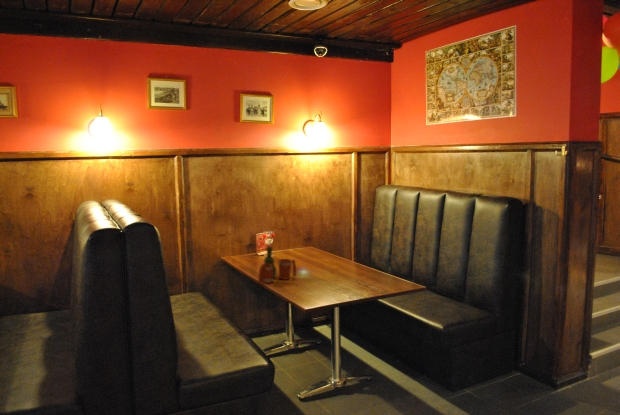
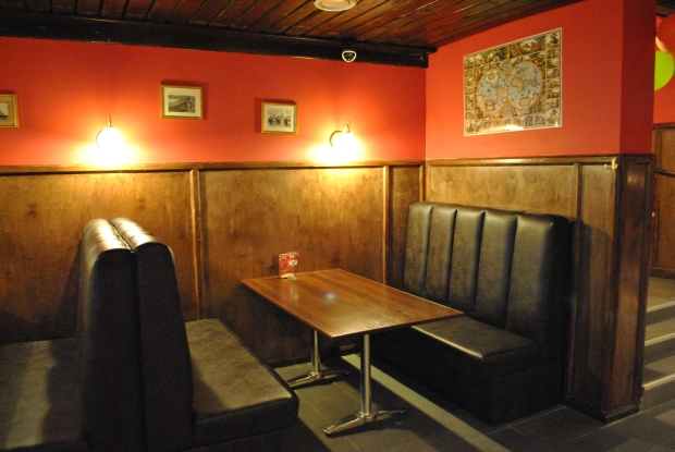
- tavern set (278, 261)
